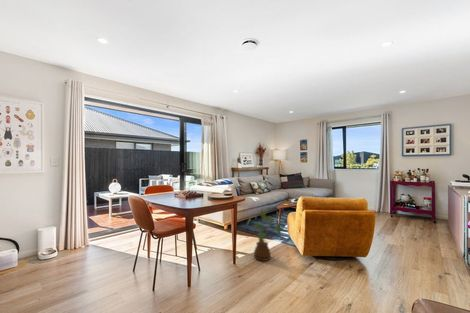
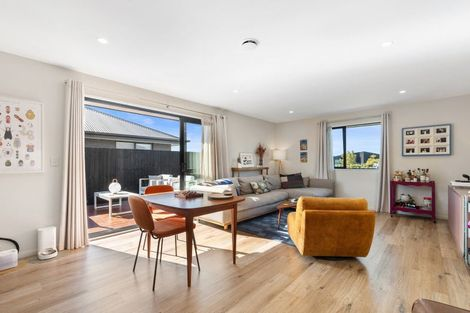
- house plant (265, 235)
